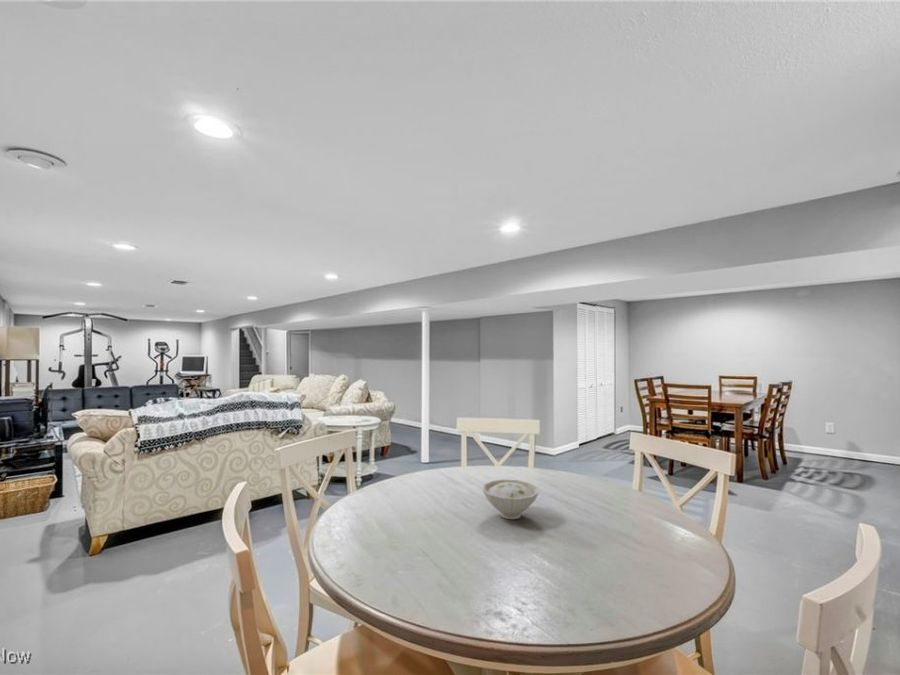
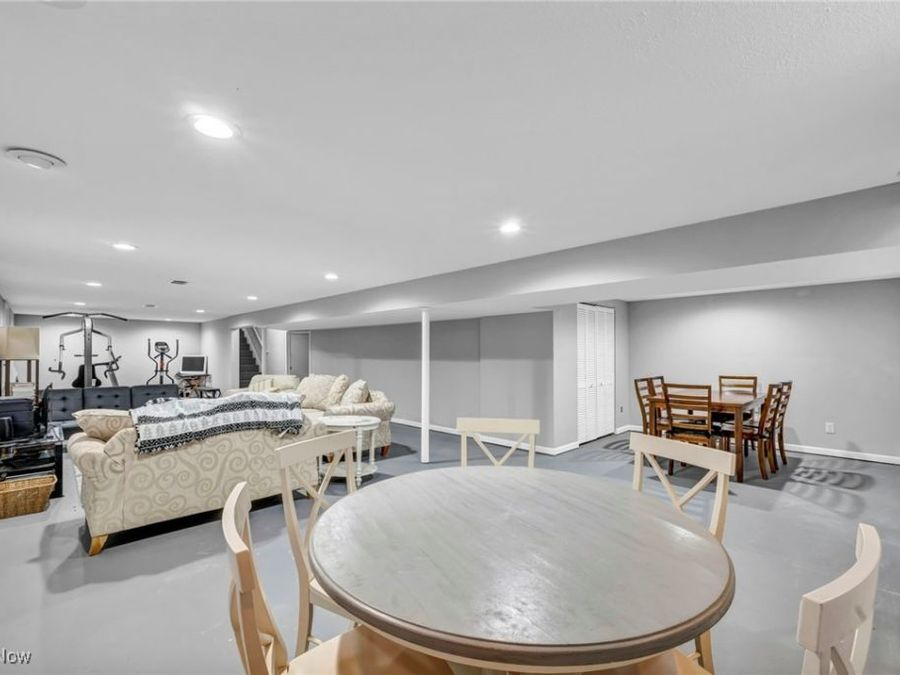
- bowl (510, 499)
